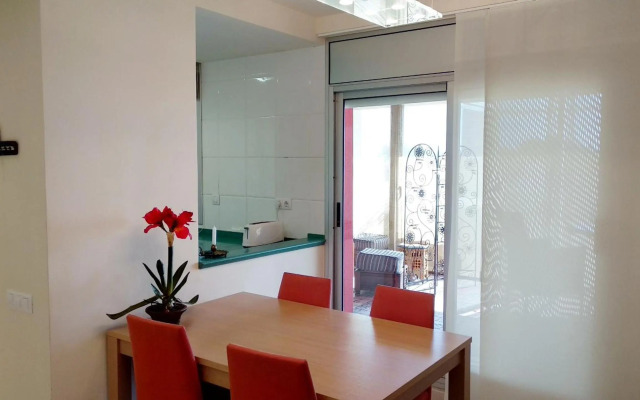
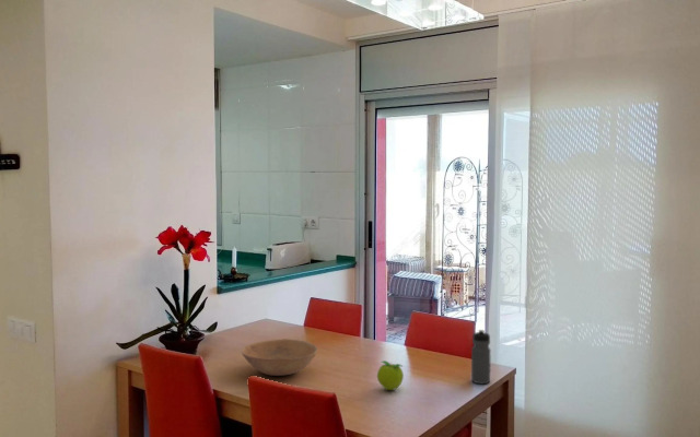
+ bowl (279, 359)
+ fruit (389, 376)
+ water bottle (480, 355)
